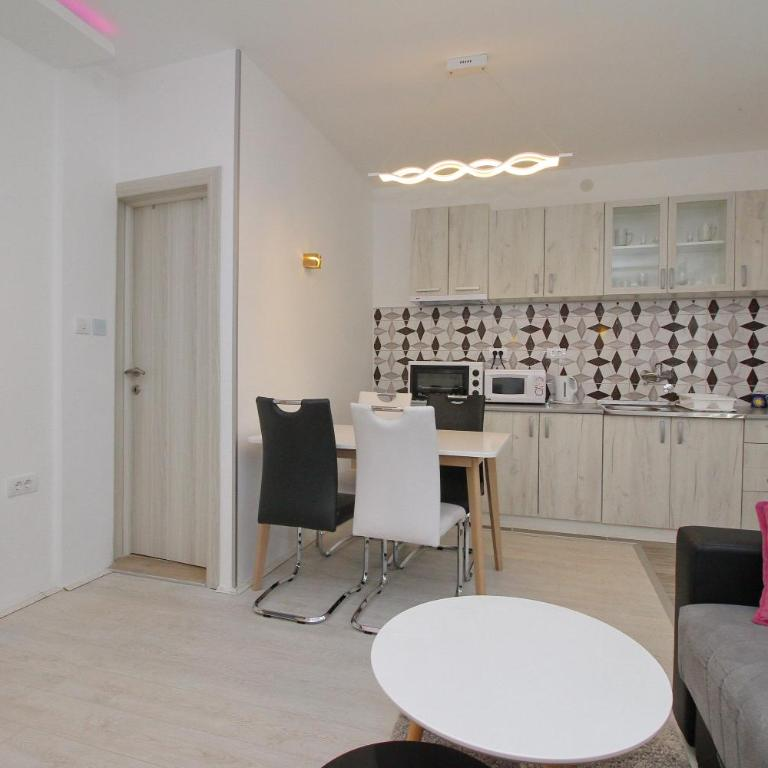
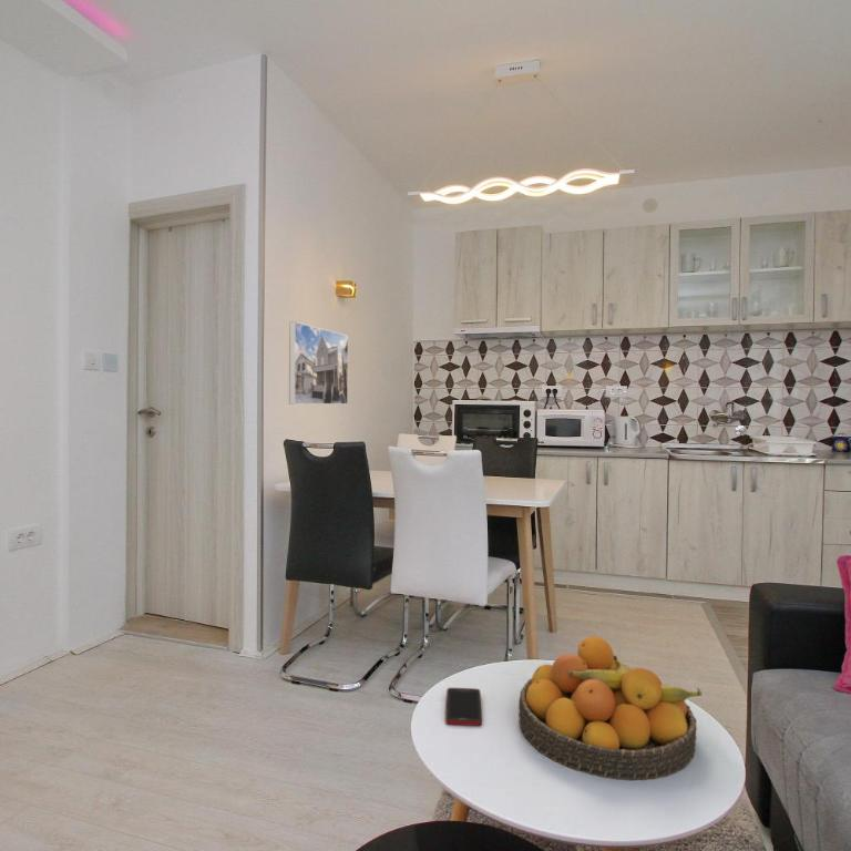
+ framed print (320, 367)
+ fruit bowl (604, 693)
+ cell phone (463, 706)
